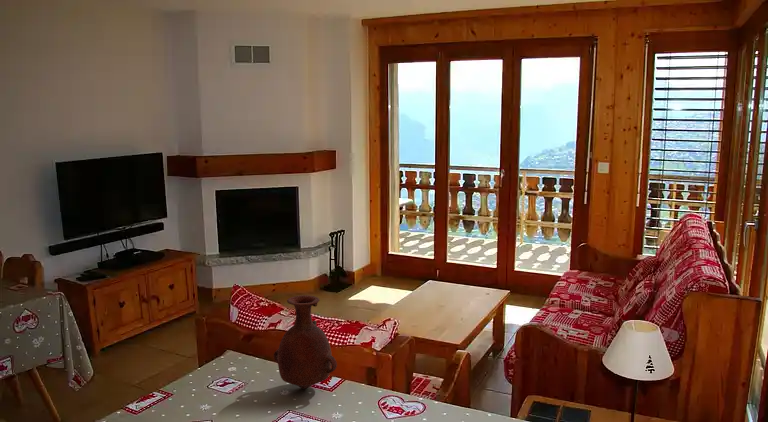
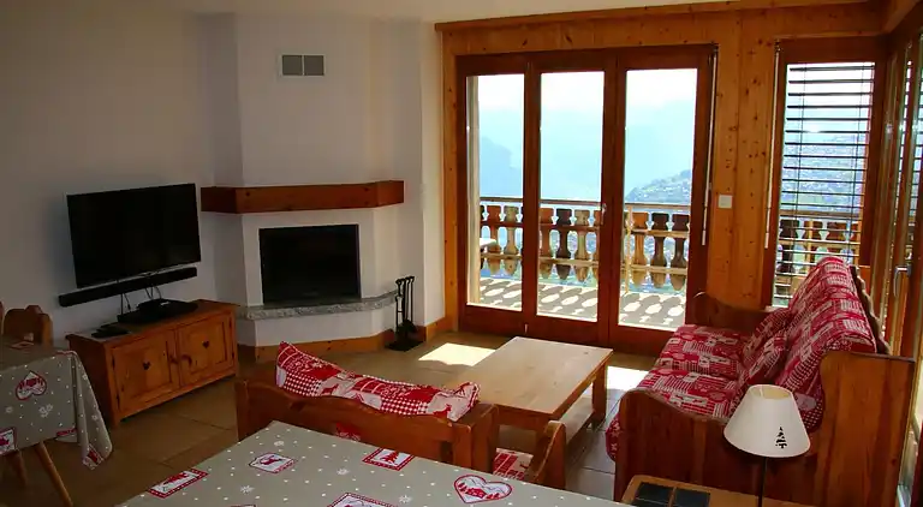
- vase (304, 344)
